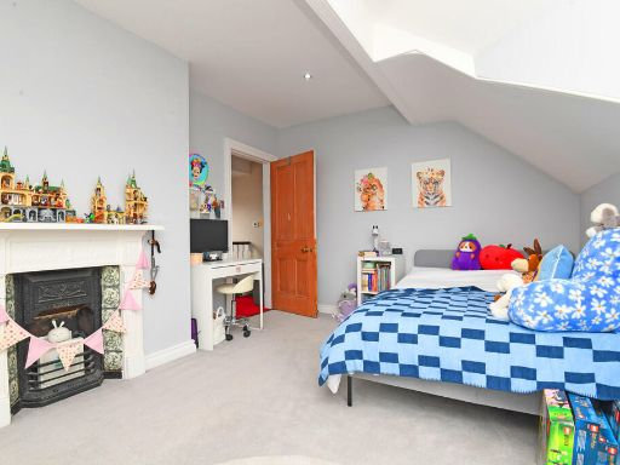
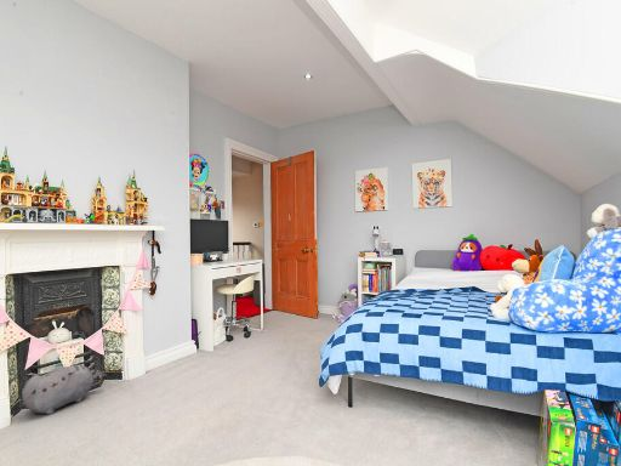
+ plush toy (65, 382)
